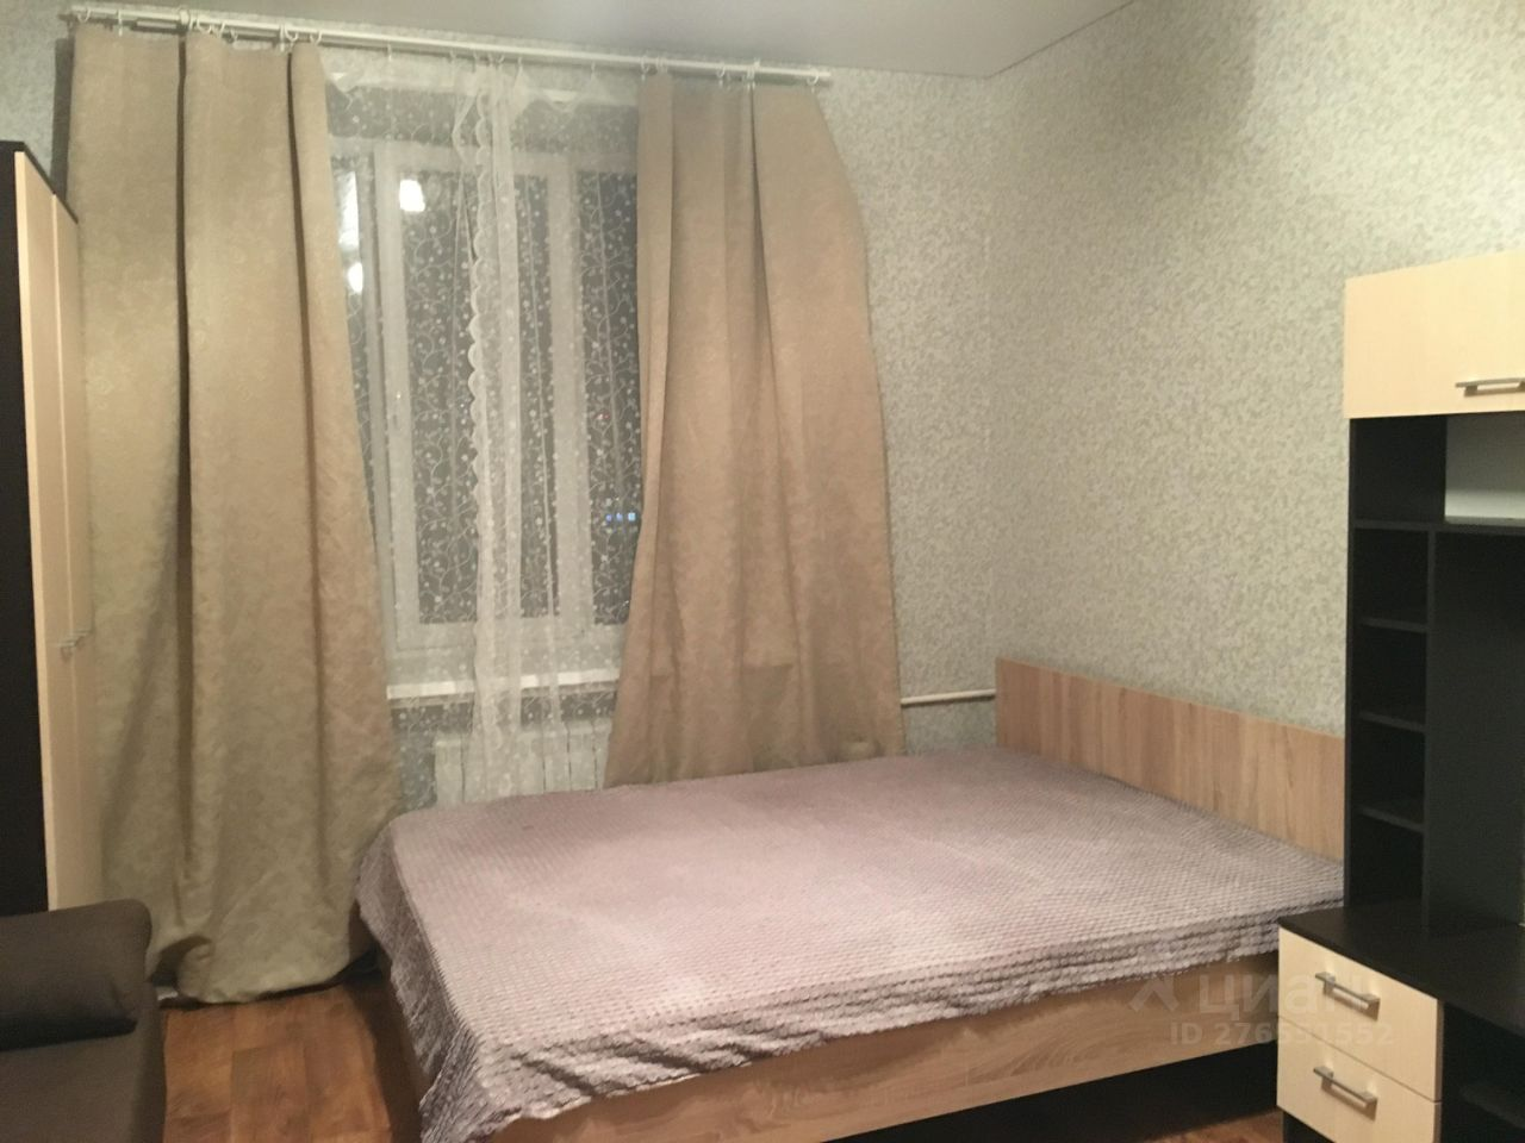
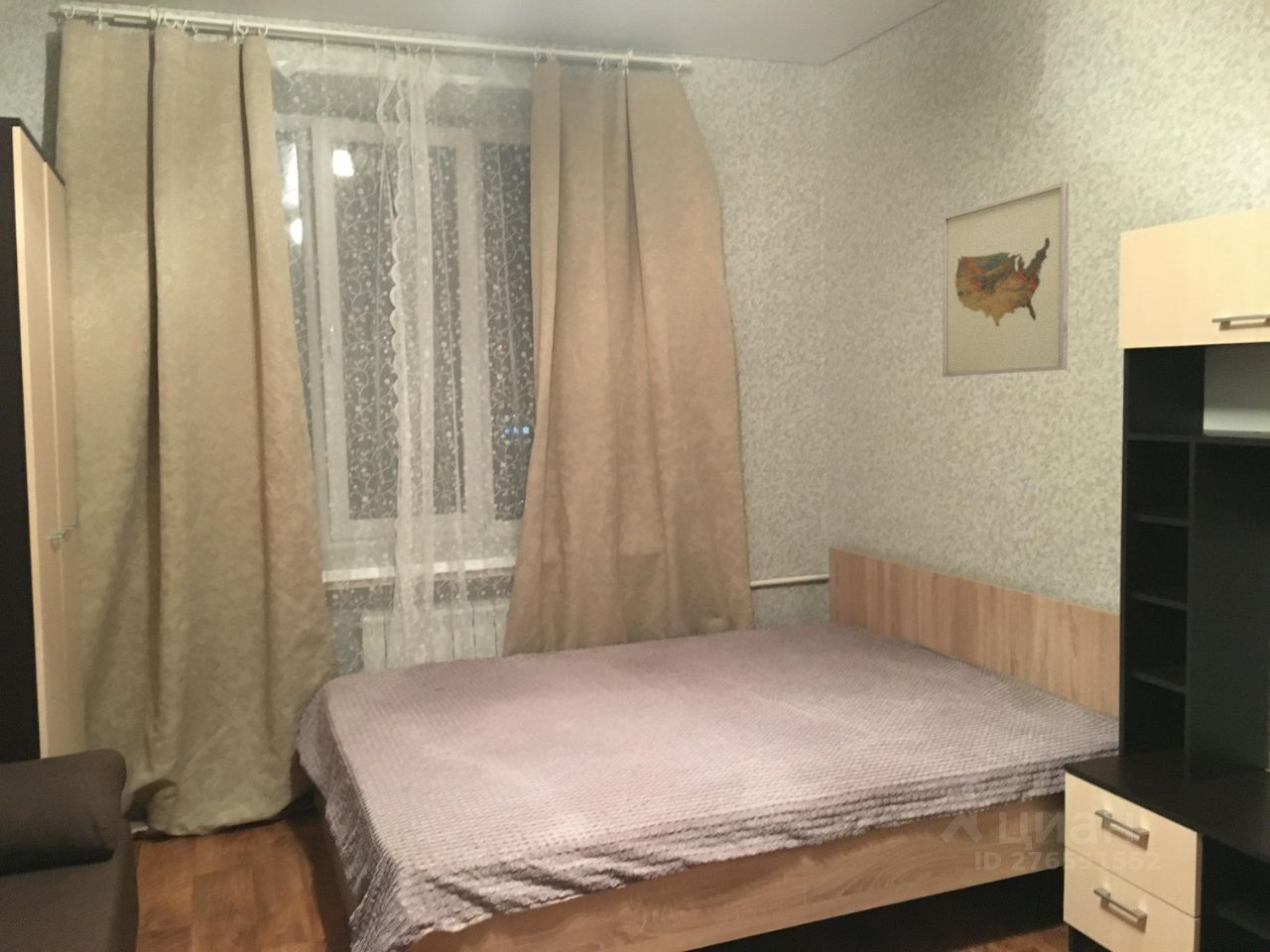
+ wall art (1000, 287)
